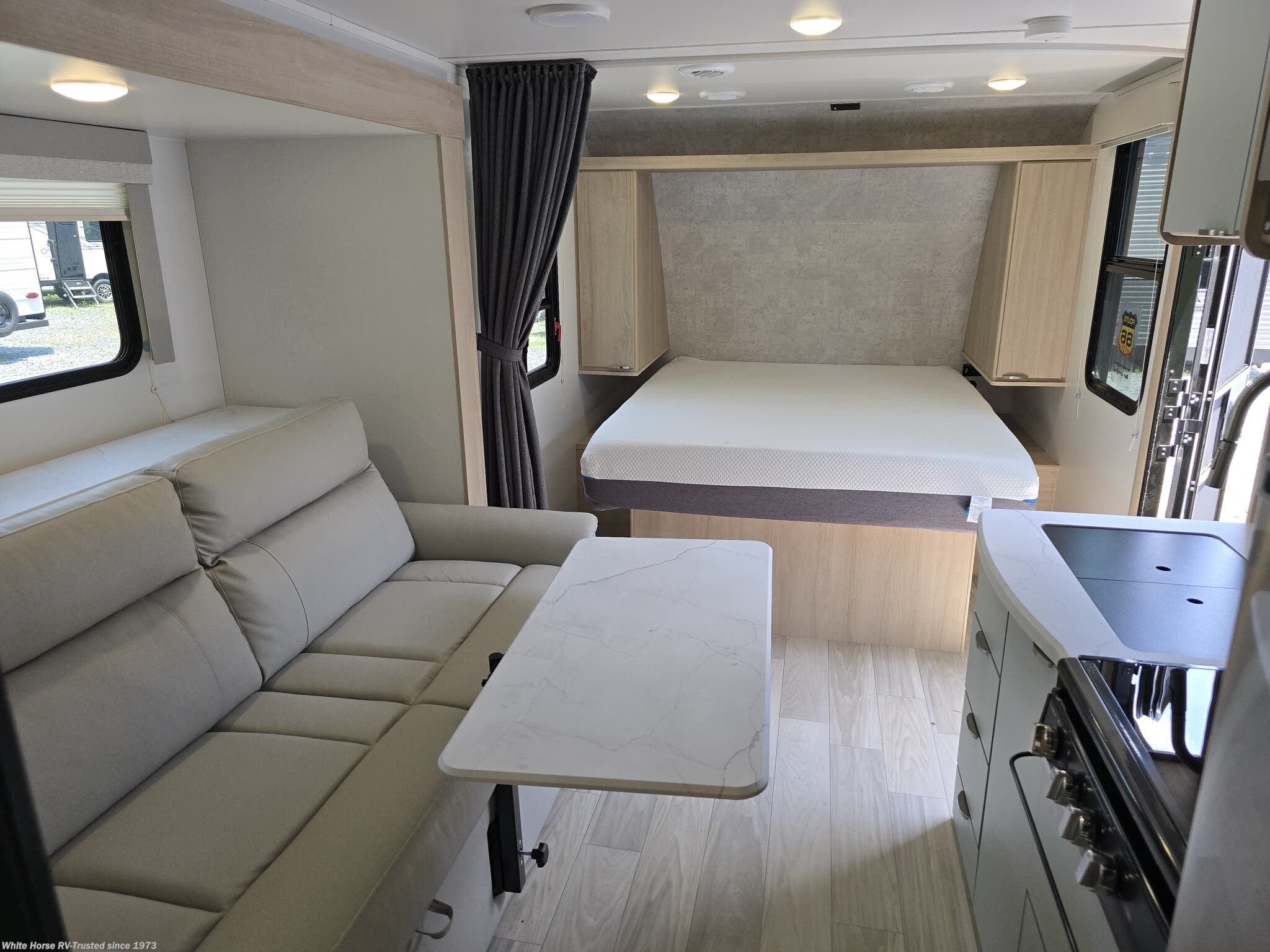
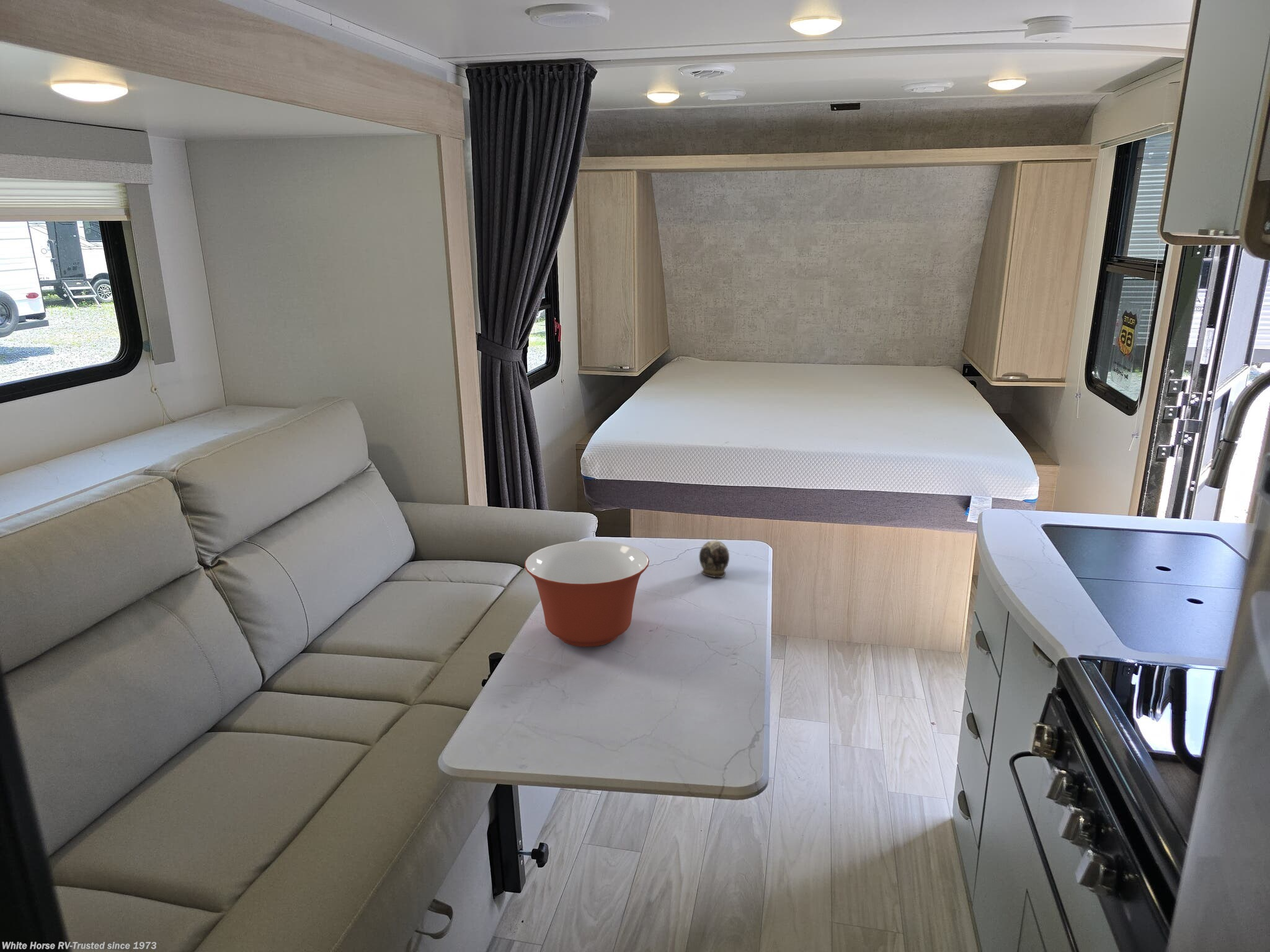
+ mixing bowl (588, 597)
+ decorative egg (714, 557)
